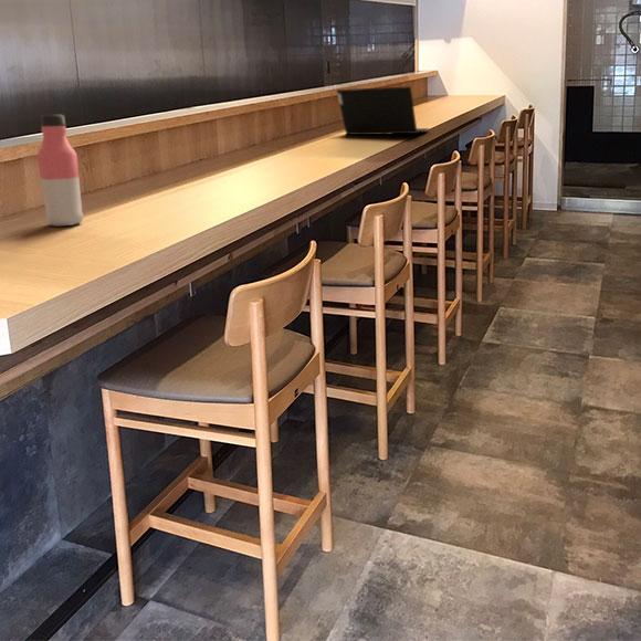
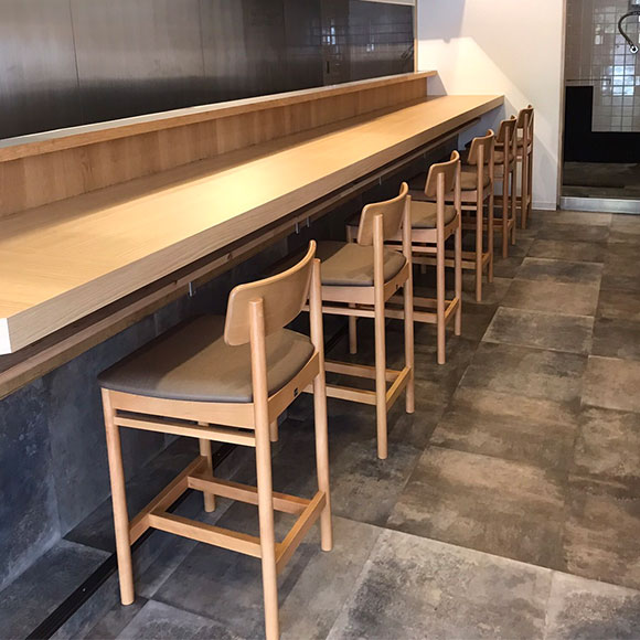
- water bottle (59, 170)
- laptop computer (385, 111)
